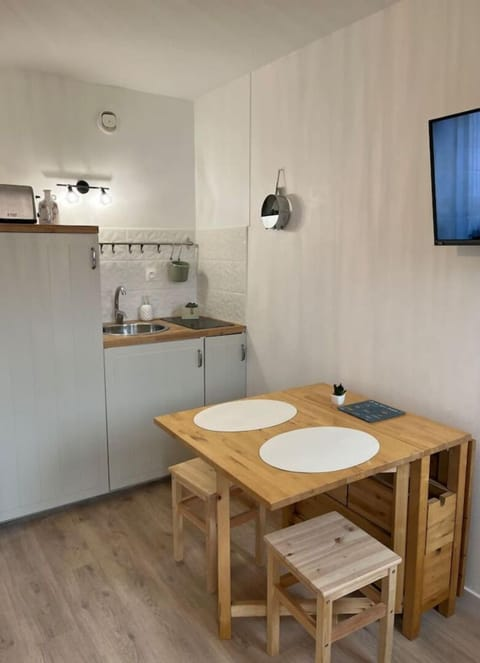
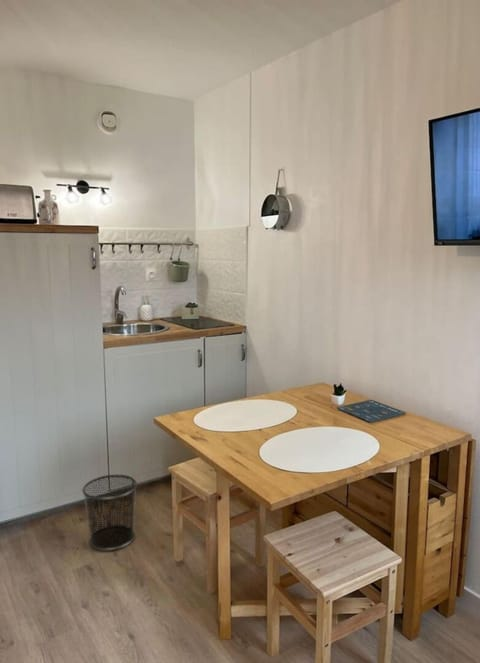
+ waste bin (111, 511)
